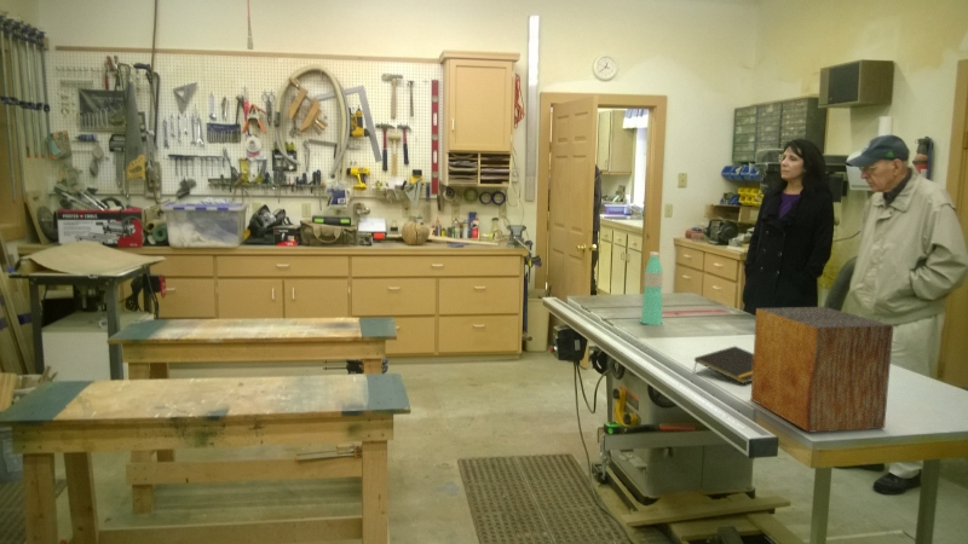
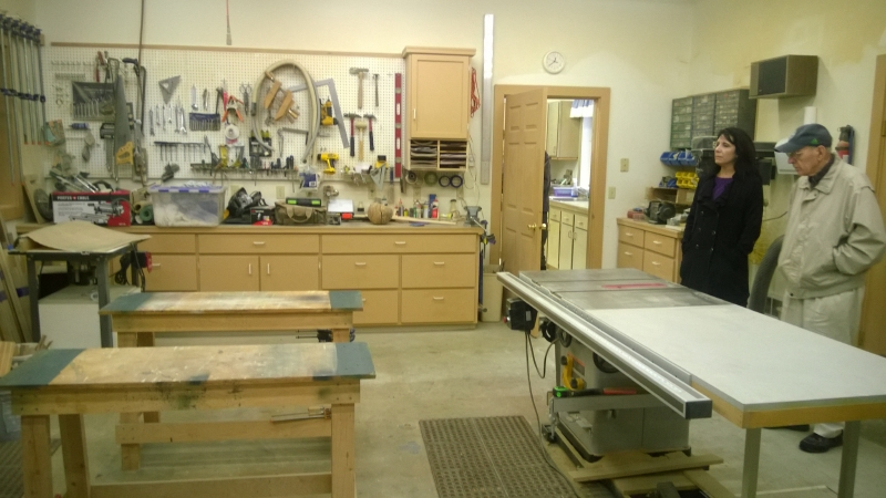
- wooden block (817, 365)
- water bottle (652, 288)
- notepad (738, 363)
